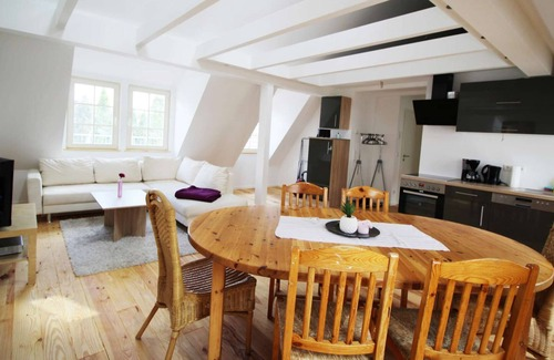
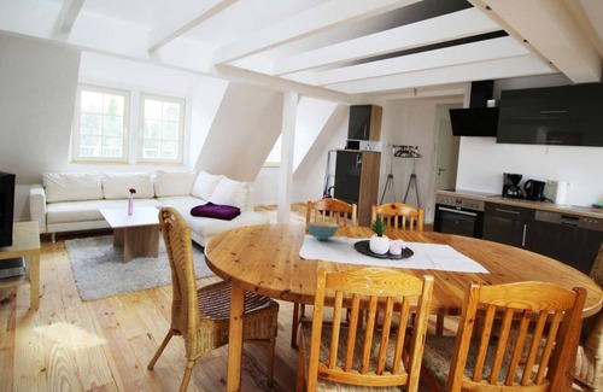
+ cereal bowl (322, 230)
